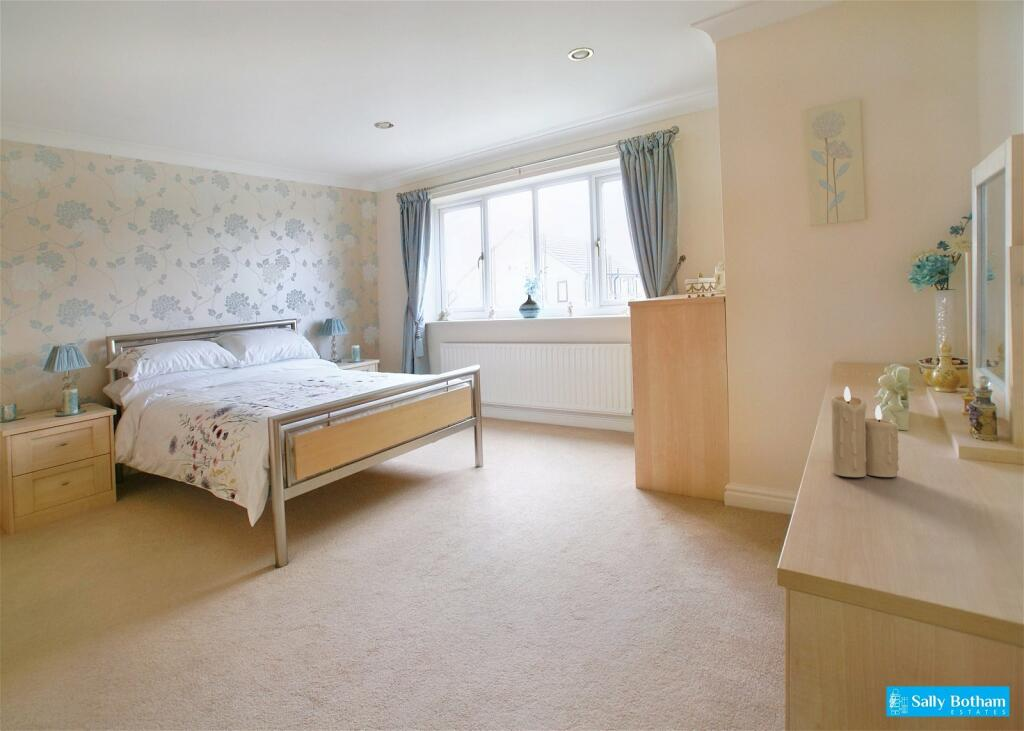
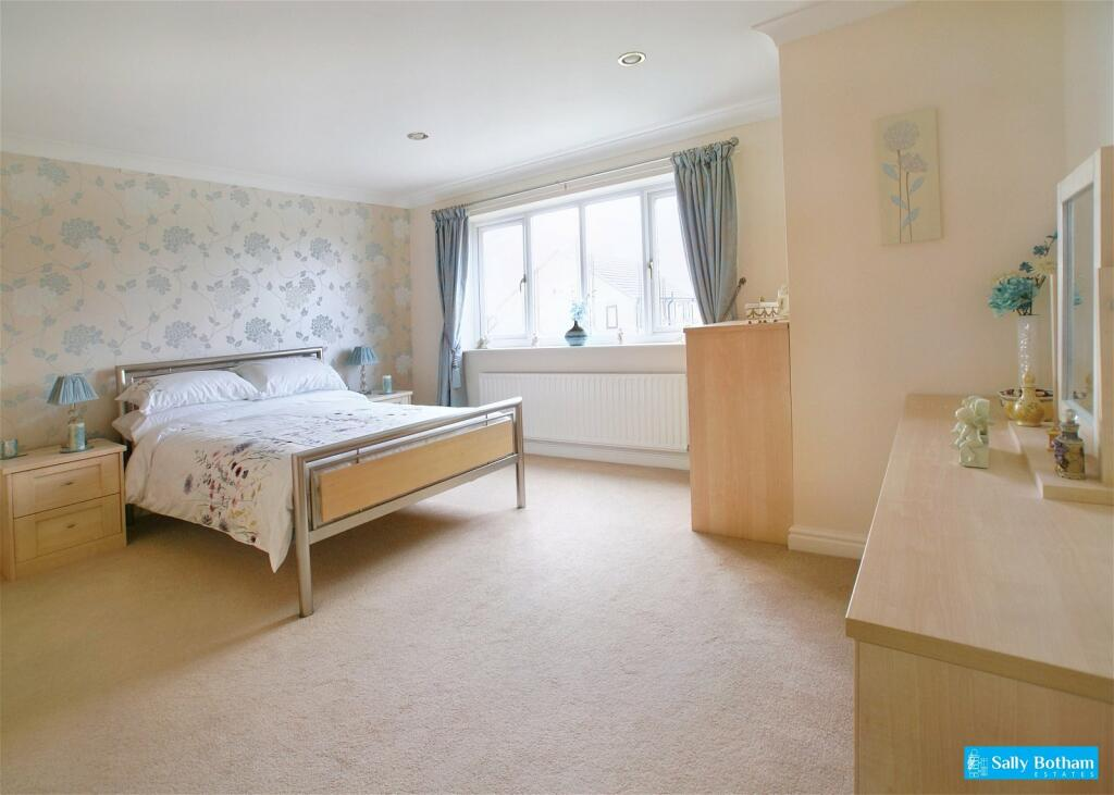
- candle (864, 430)
